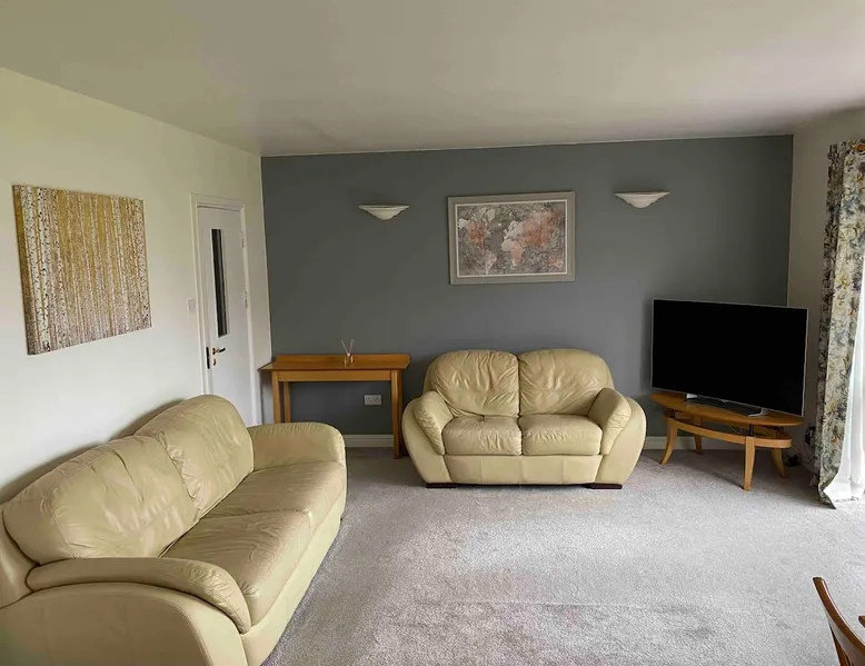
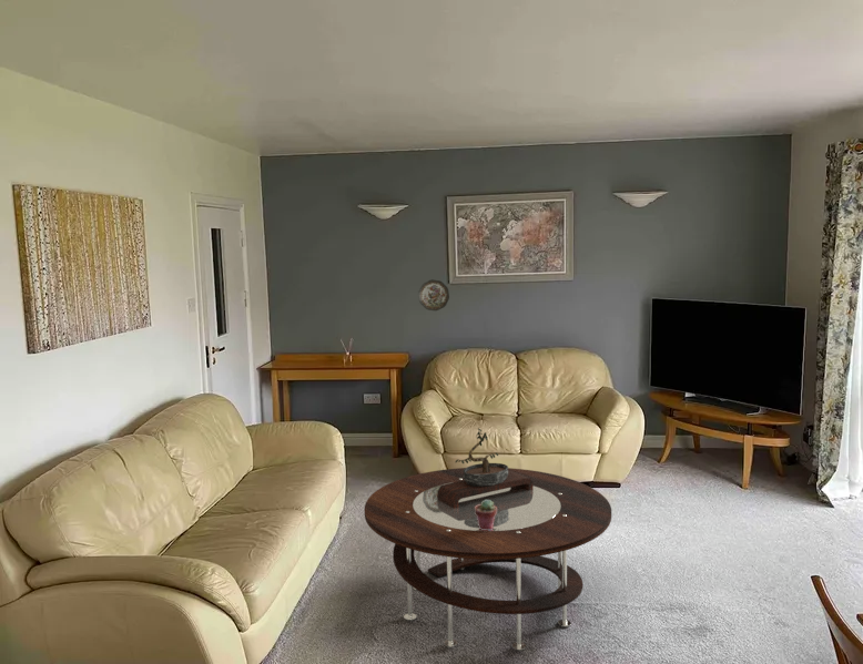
+ coffee table (486, 553)
+ potted succulent (486, 512)
+ decorative plate (434, 295)
+ bonsai tree (486, 461)
